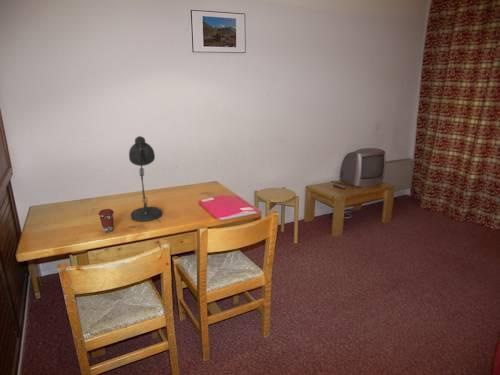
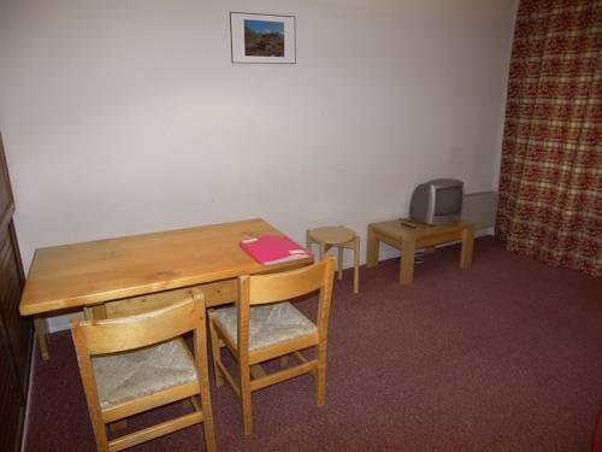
- desk lamp (142, 176)
- coffee cup (107, 220)
